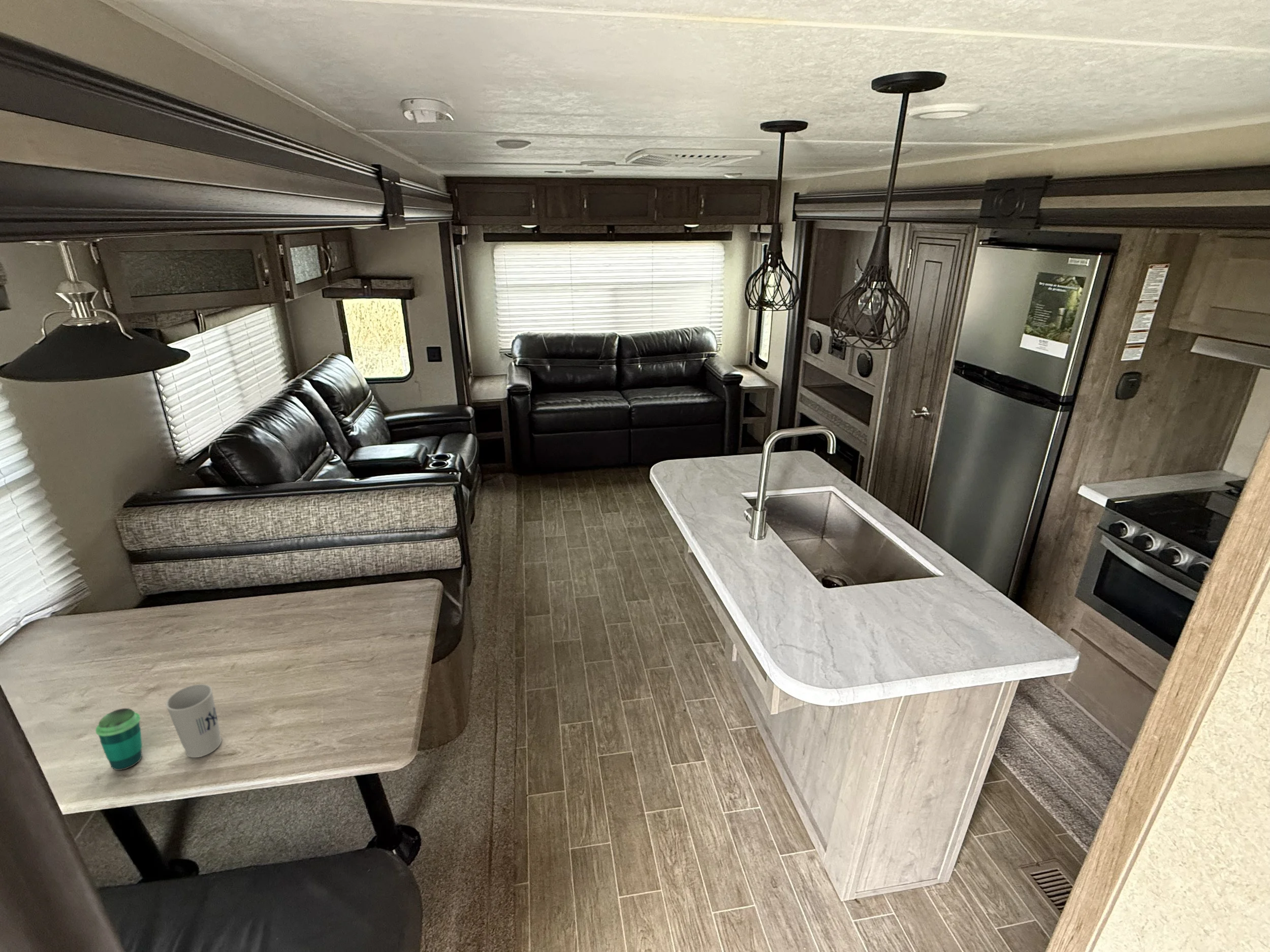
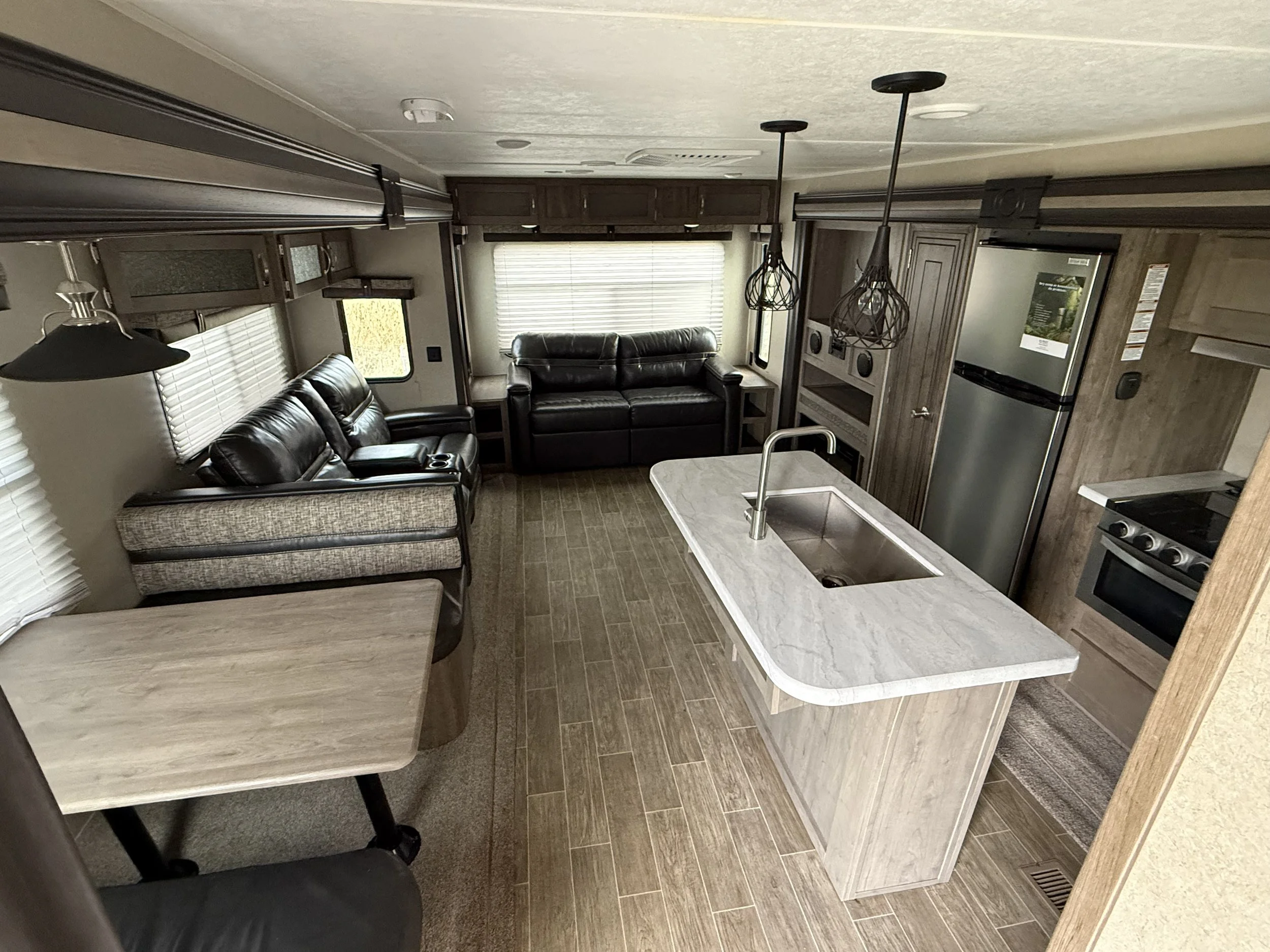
- cup (197, 722)
- cup (123, 738)
